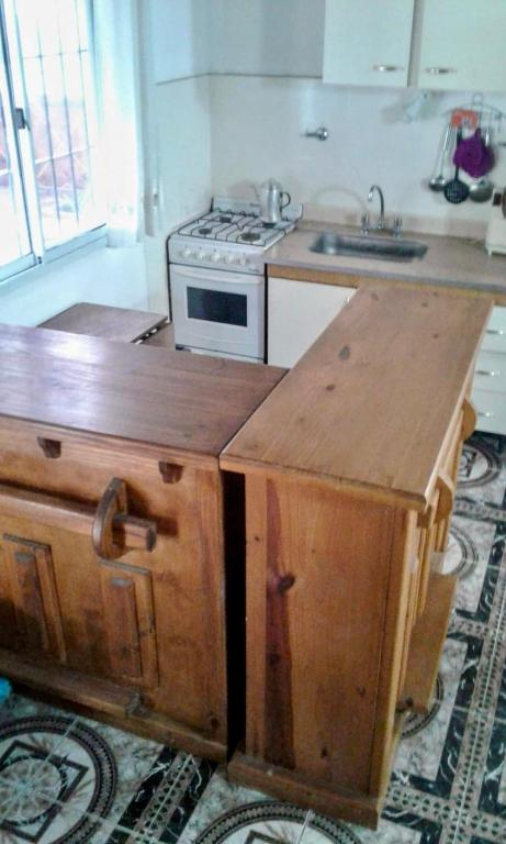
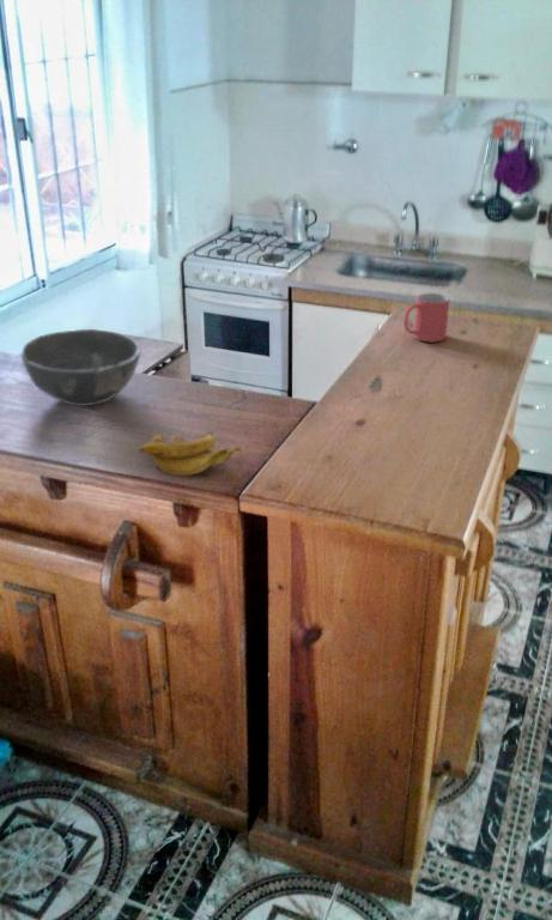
+ bowl (83, 371)
+ mug (424, 317)
+ banana (188, 446)
